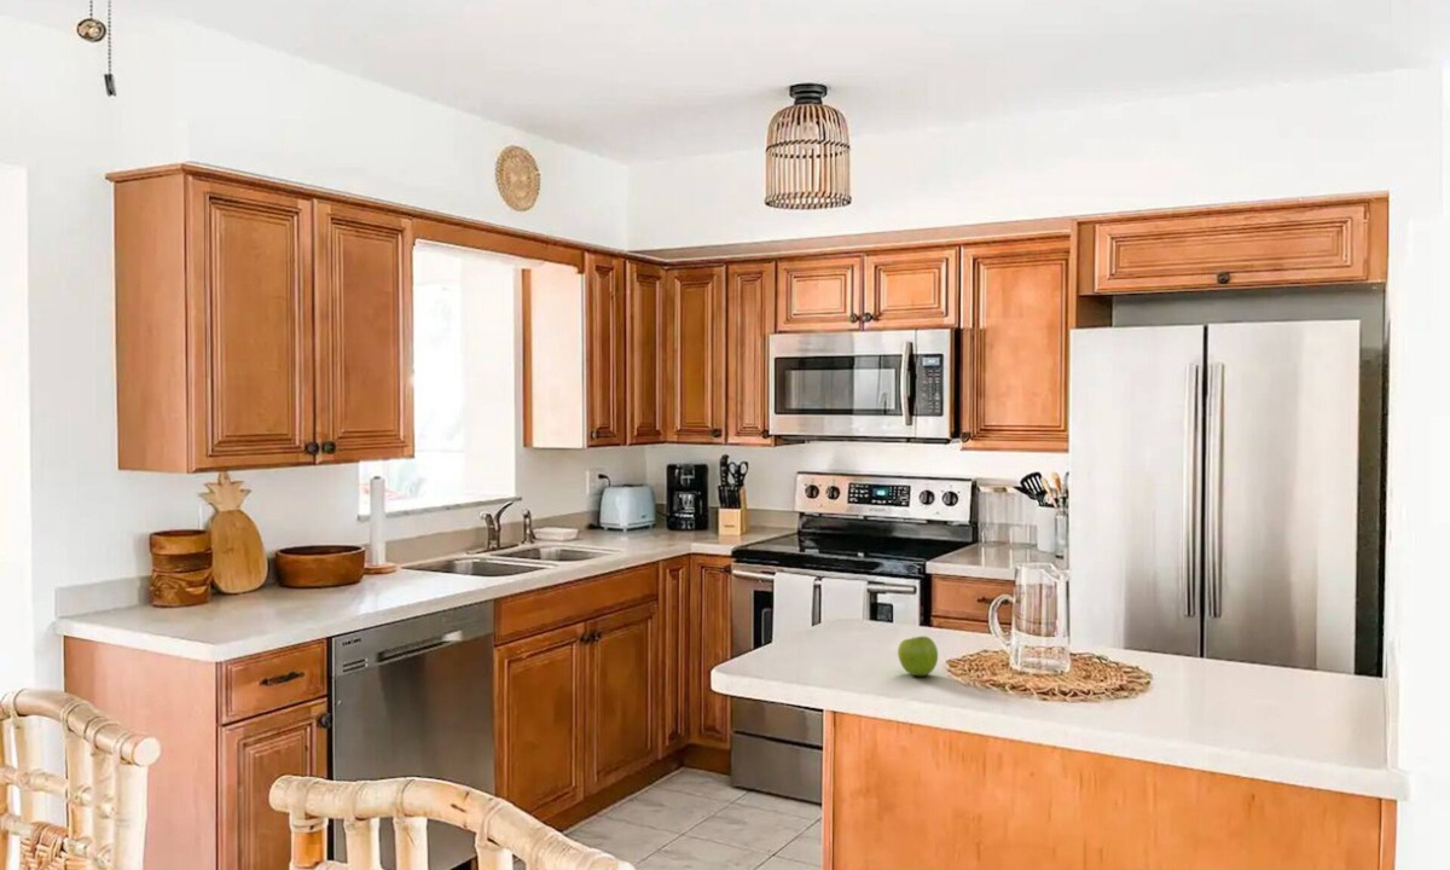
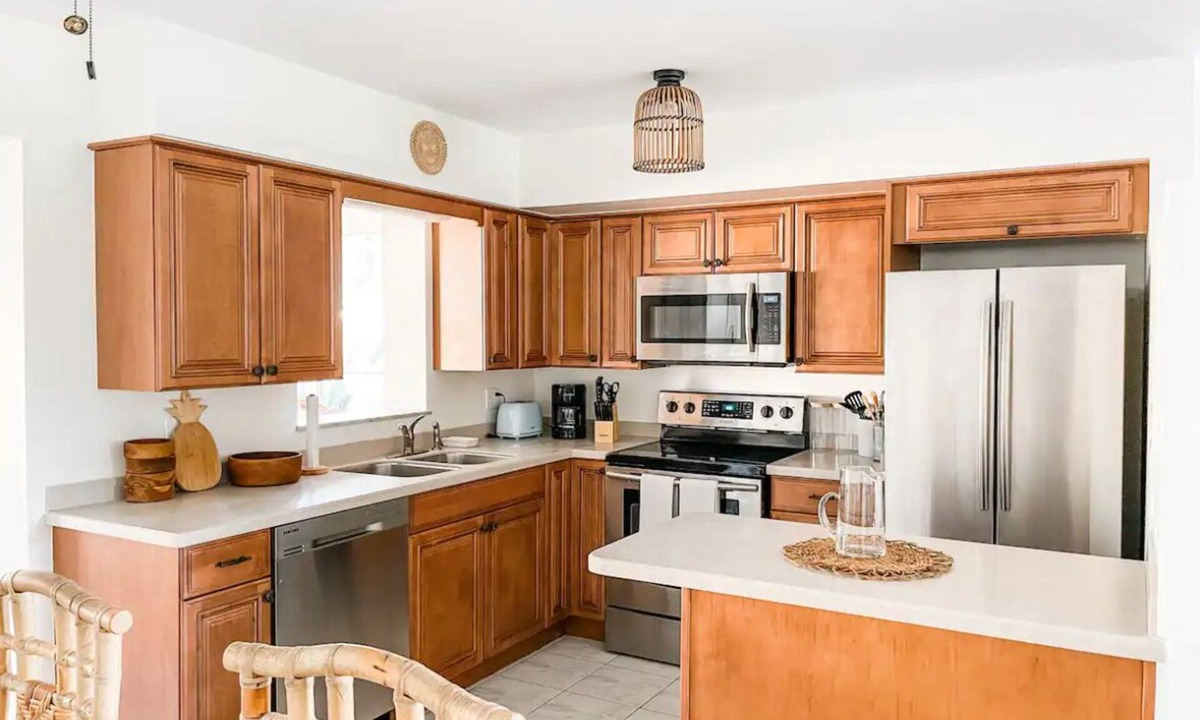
- fruit (917, 654)
